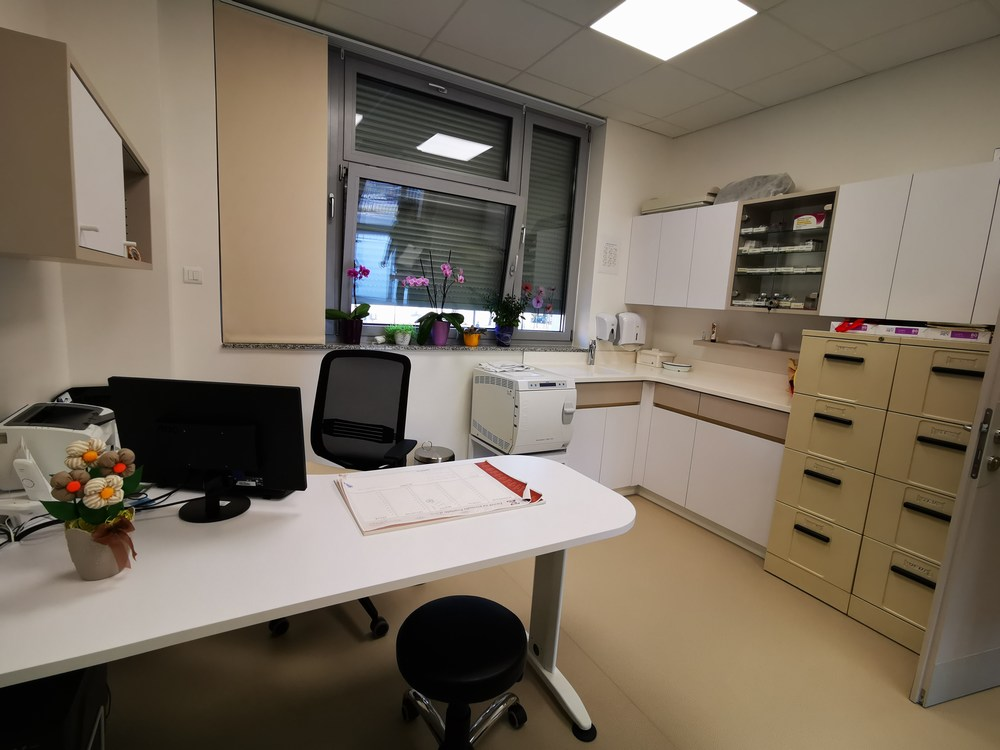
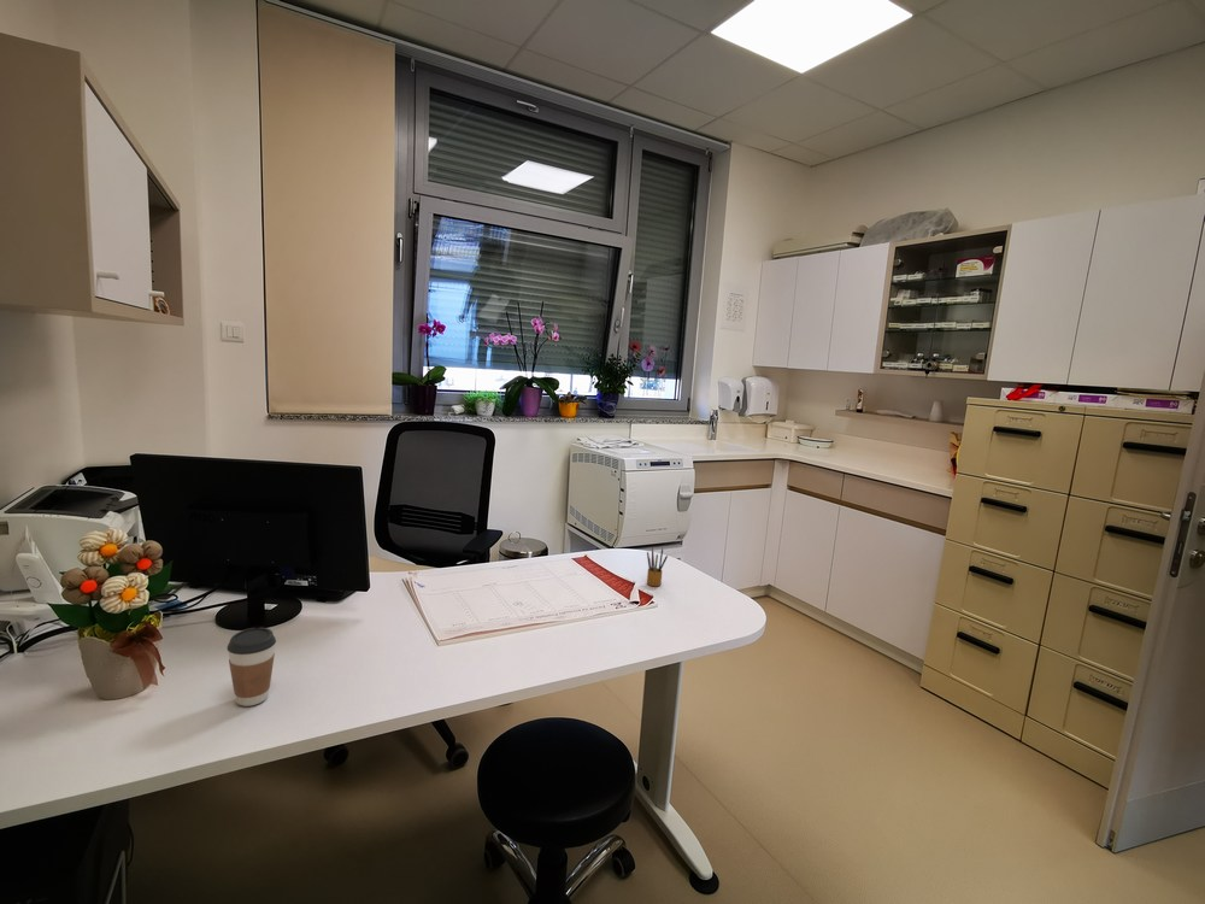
+ coffee cup (252, 667)
+ pencil box (656, 567)
